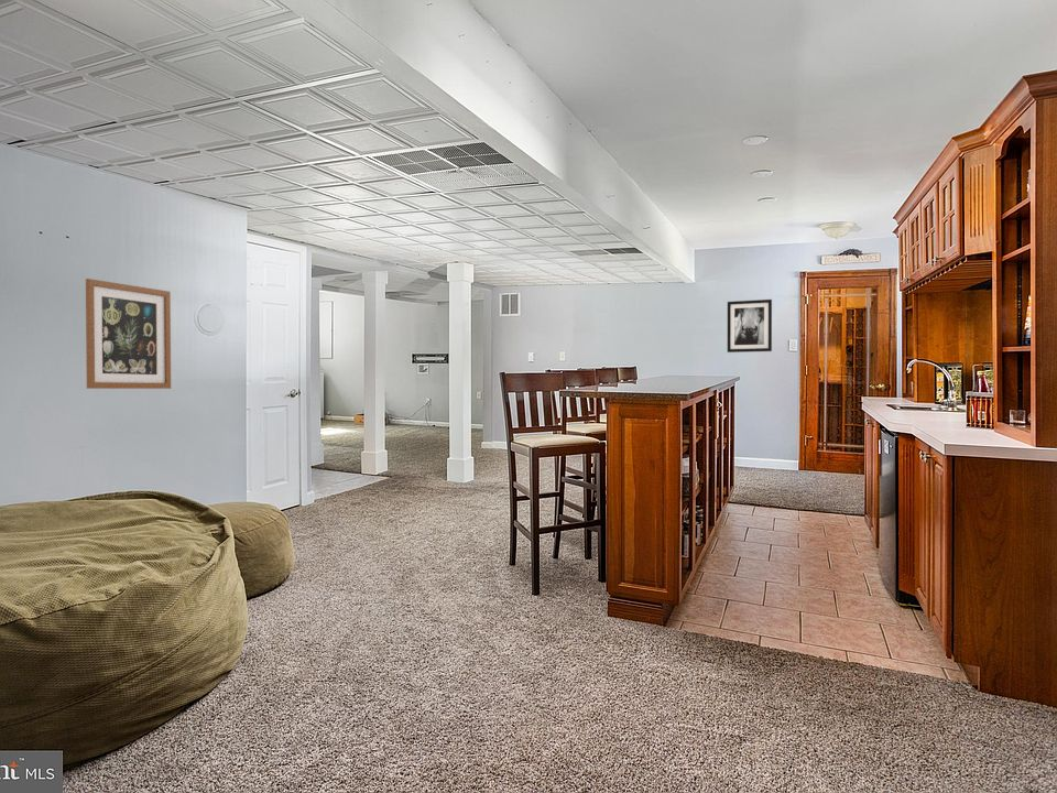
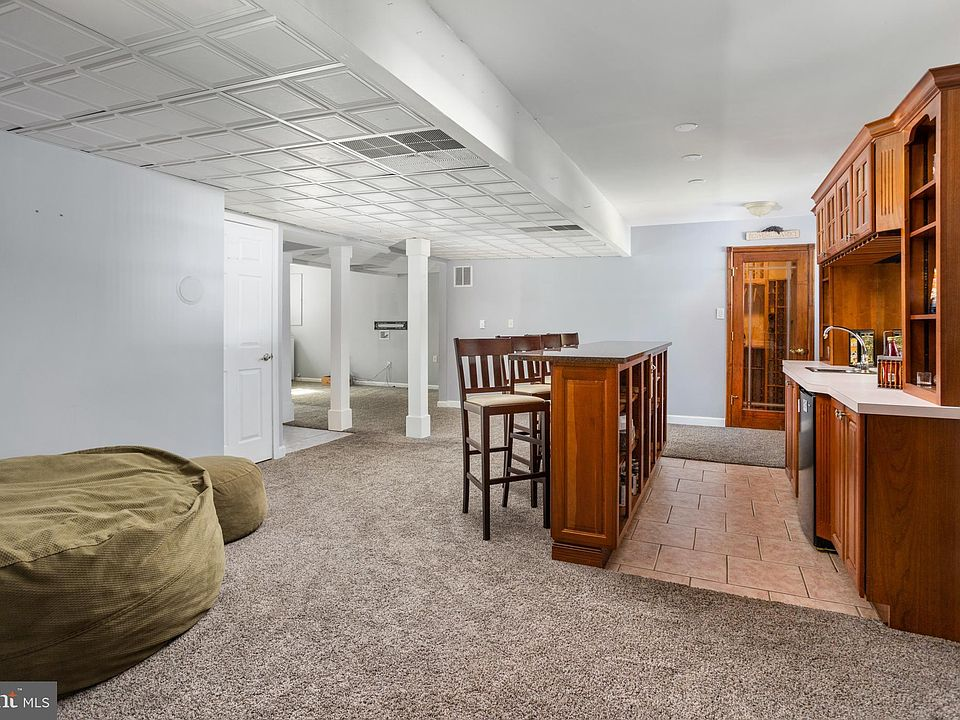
- wall art (749, 326)
- wall art (130, 337)
